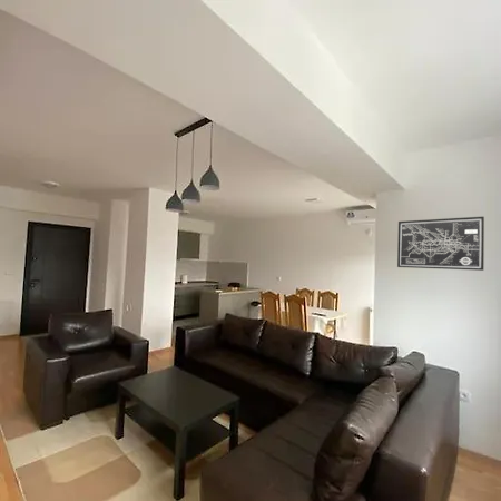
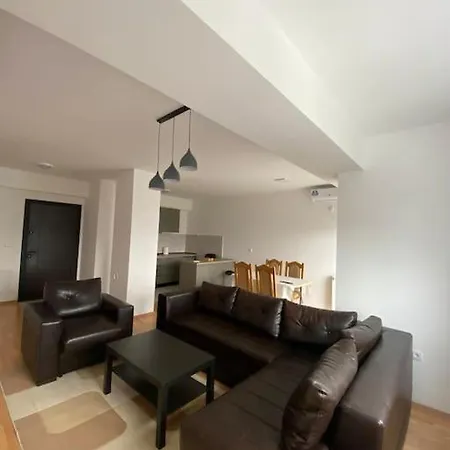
- wall art (438, 244)
